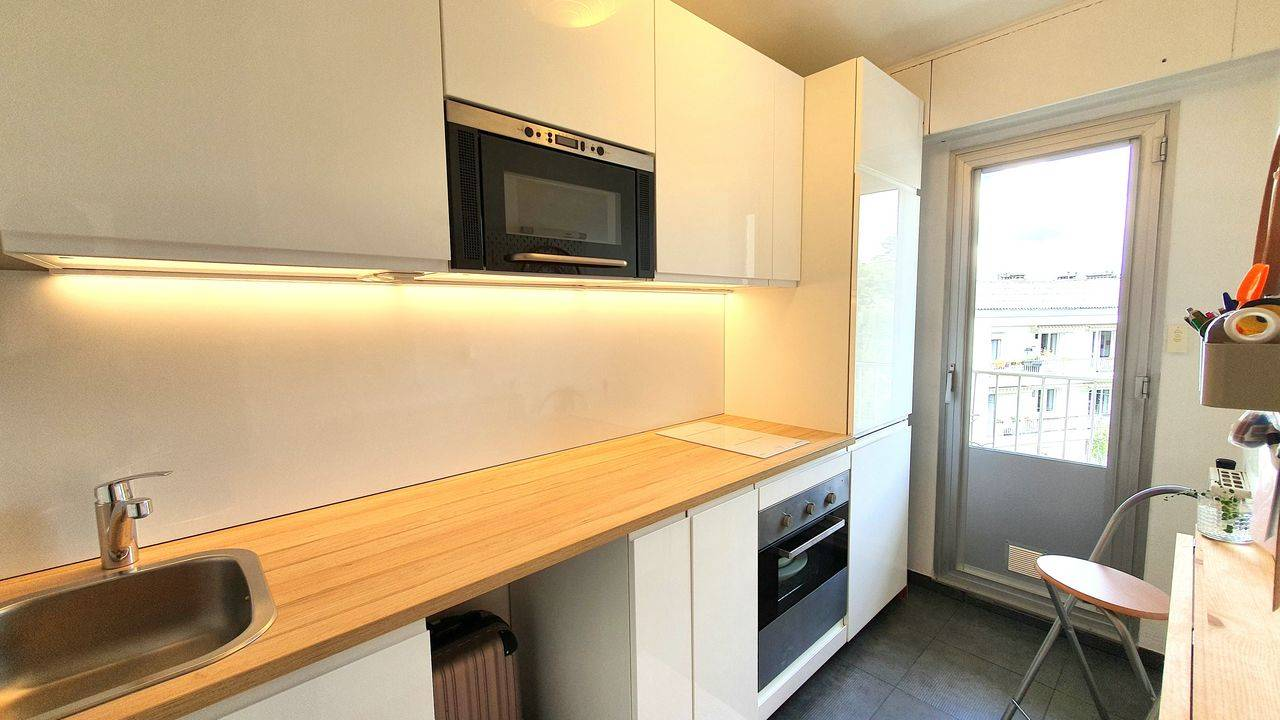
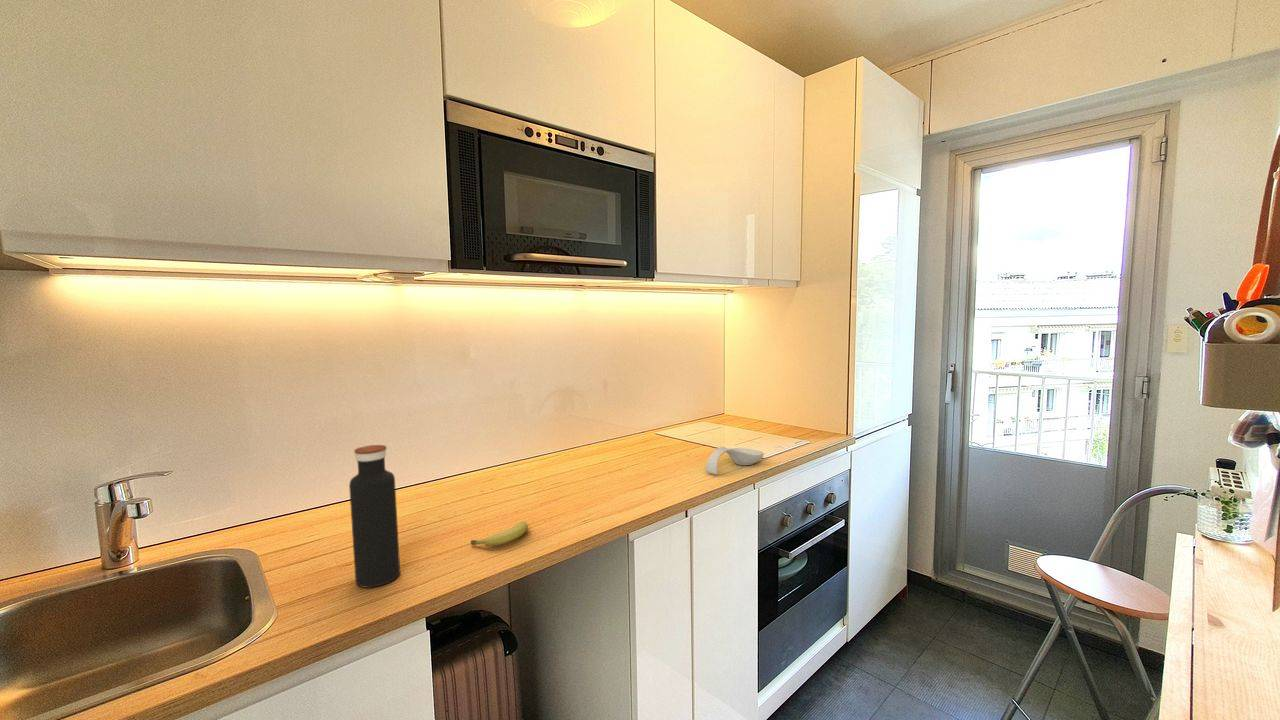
+ fruit (504, 533)
+ water bottle (374, 513)
+ spoon rest (734, 455)
